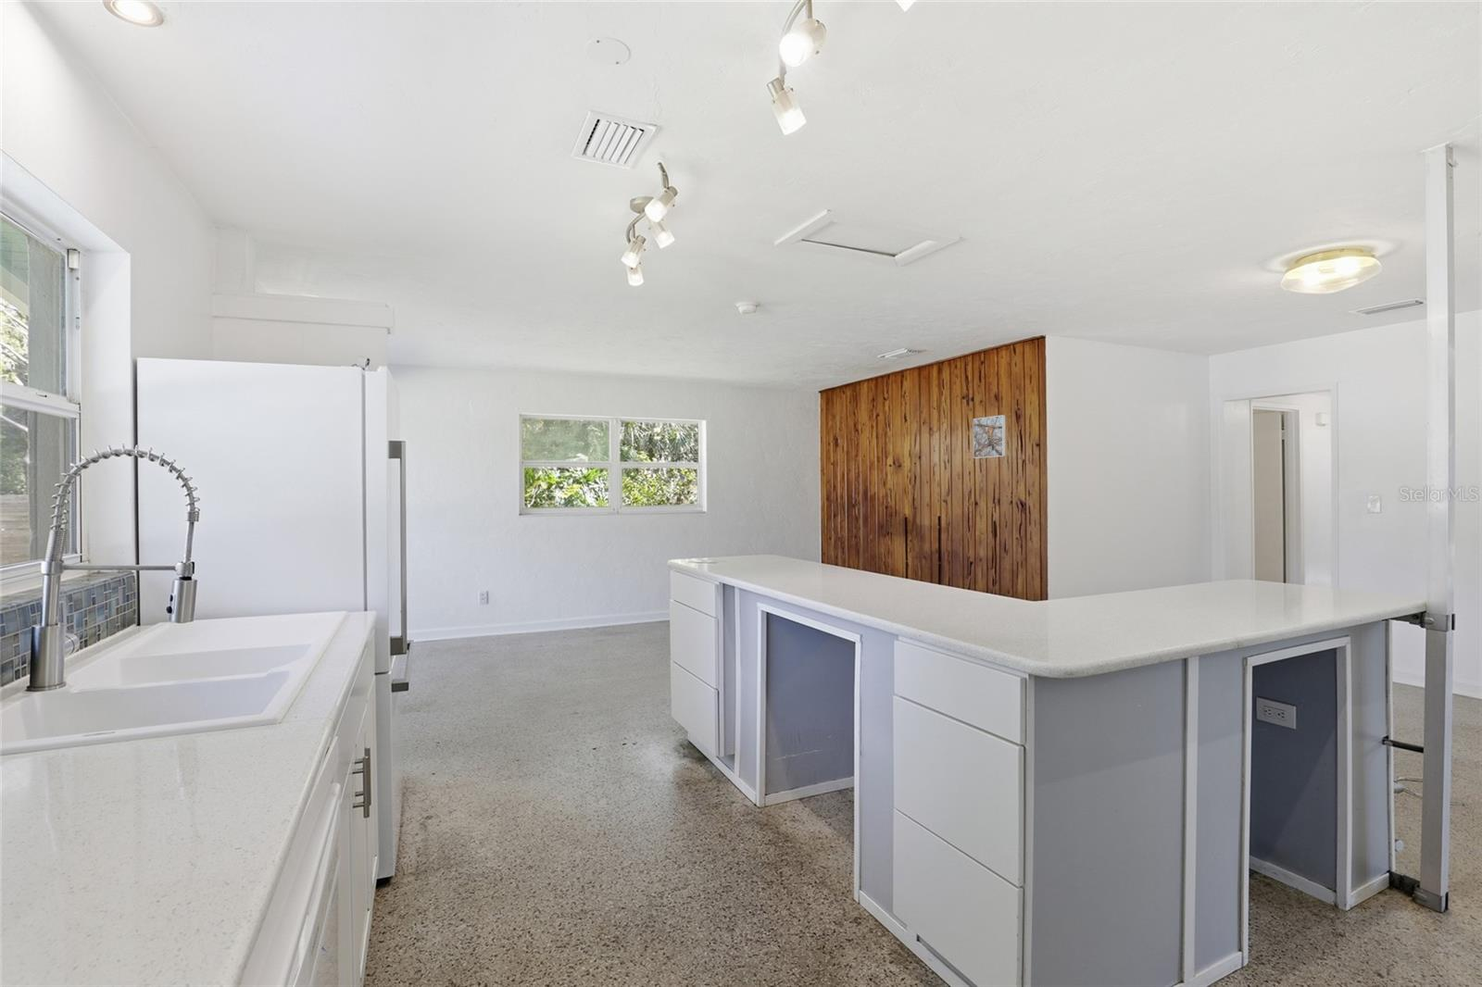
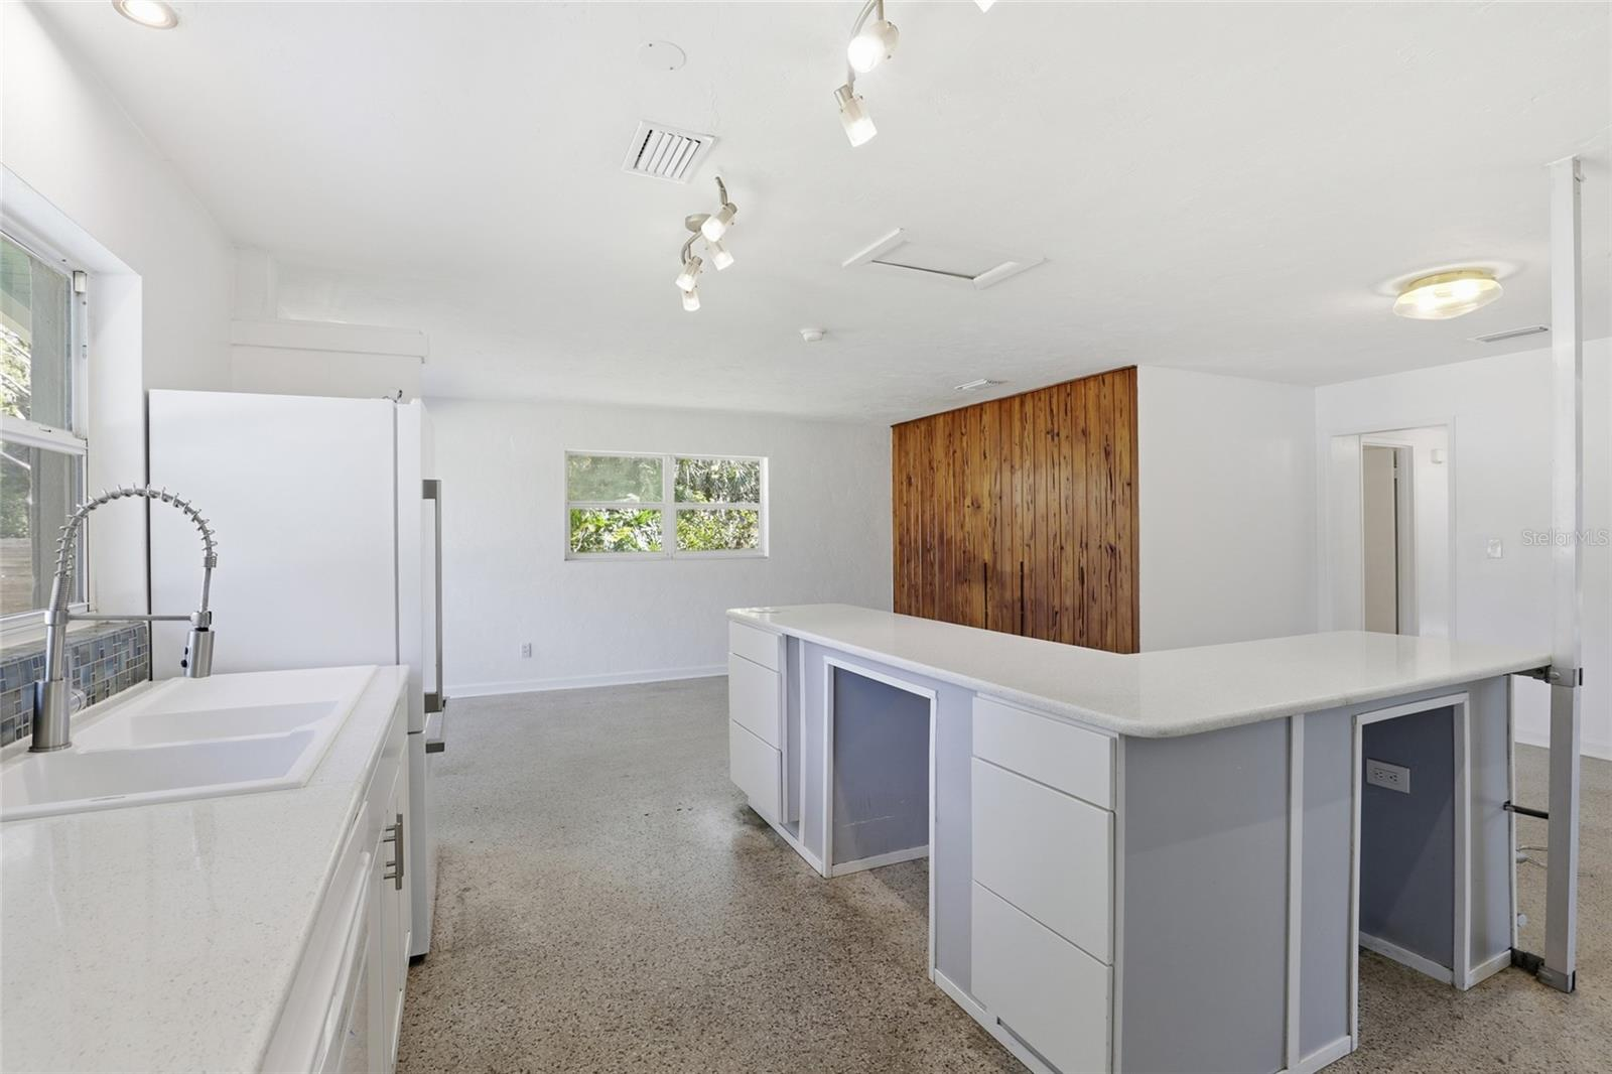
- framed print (988, 437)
